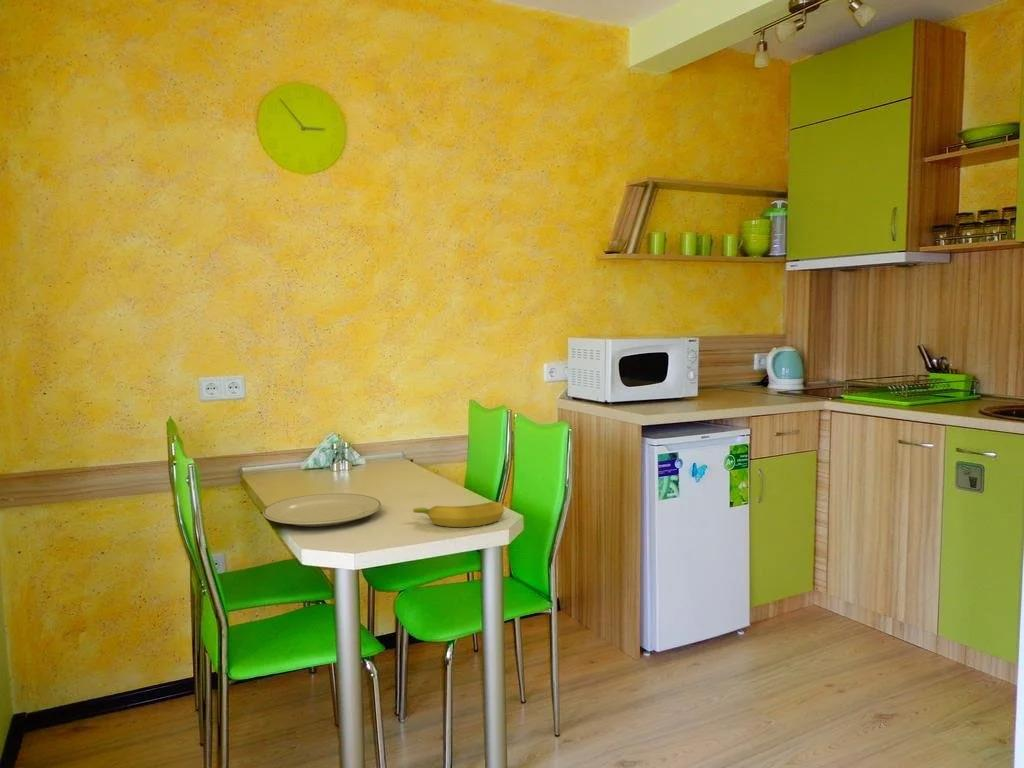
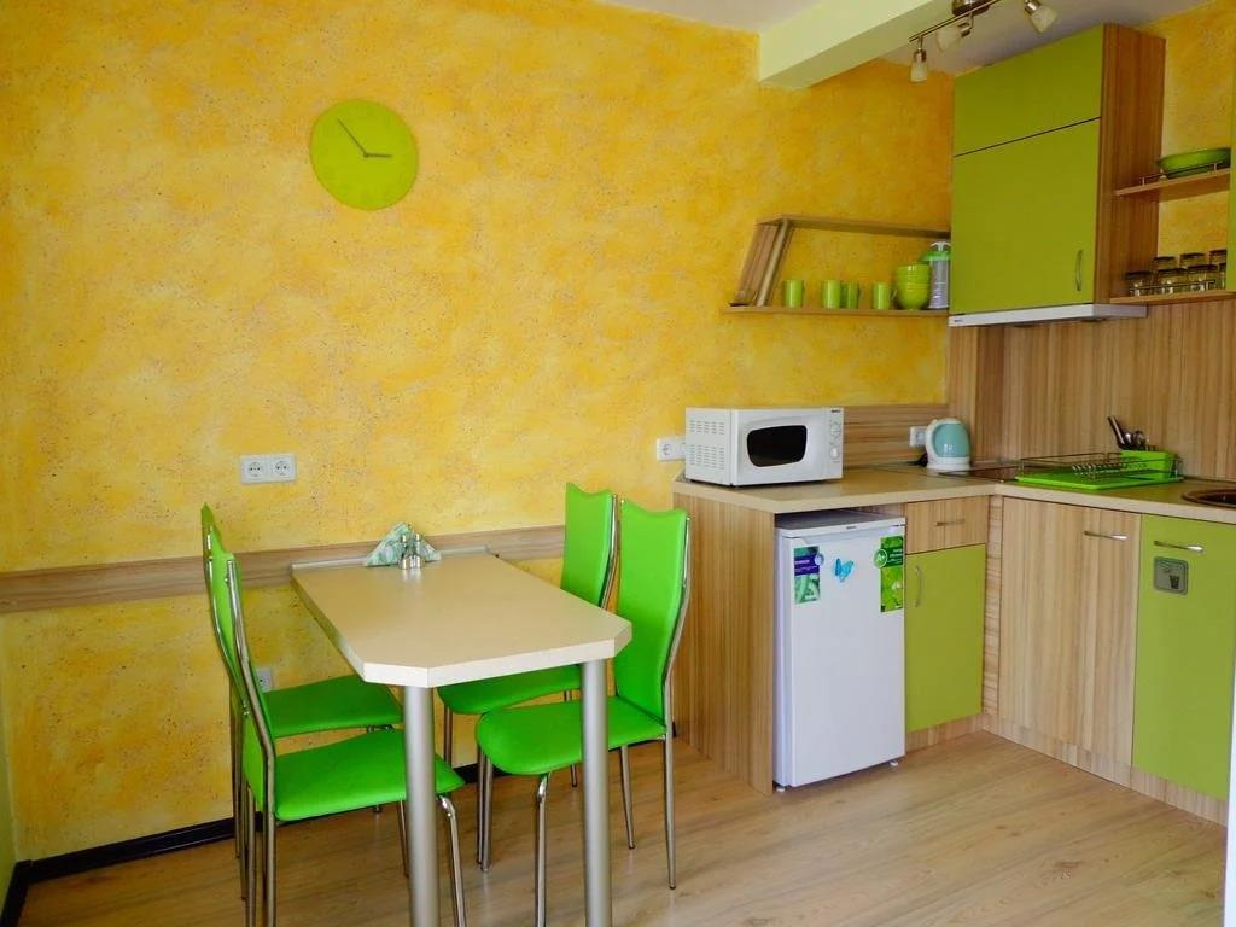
- chinaware (323, 511)
- banana (461, 511)
